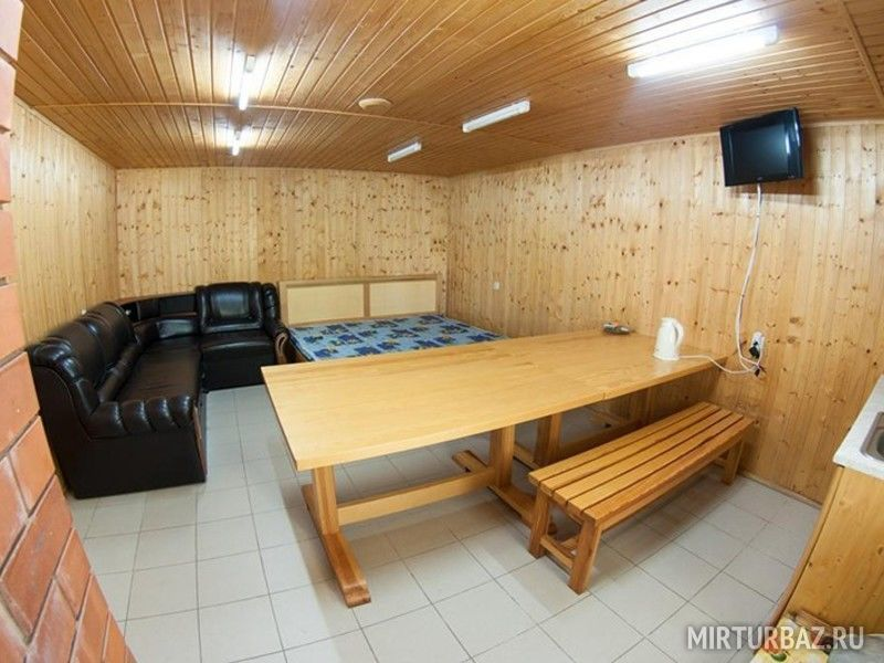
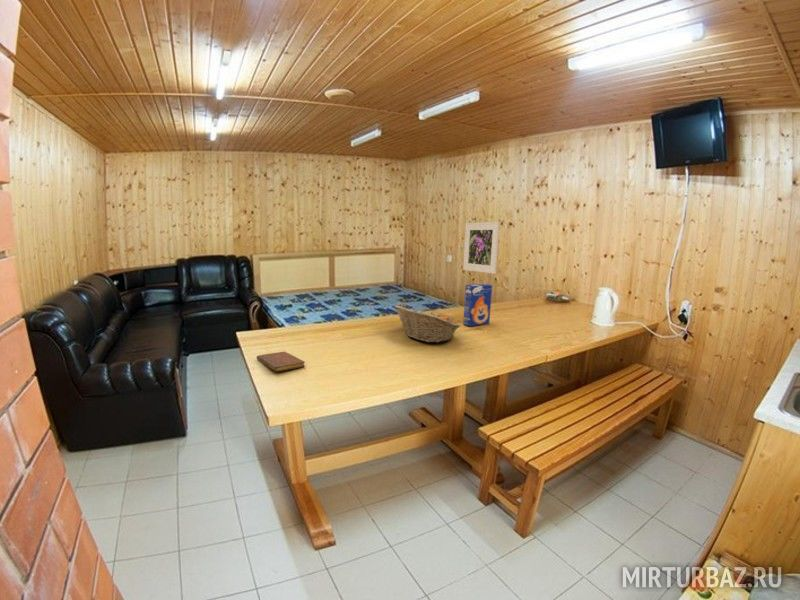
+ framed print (480, 247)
+ fruit basket (426, 321)
+ notebook (280, 360)
+ cereal box (477, 304)
